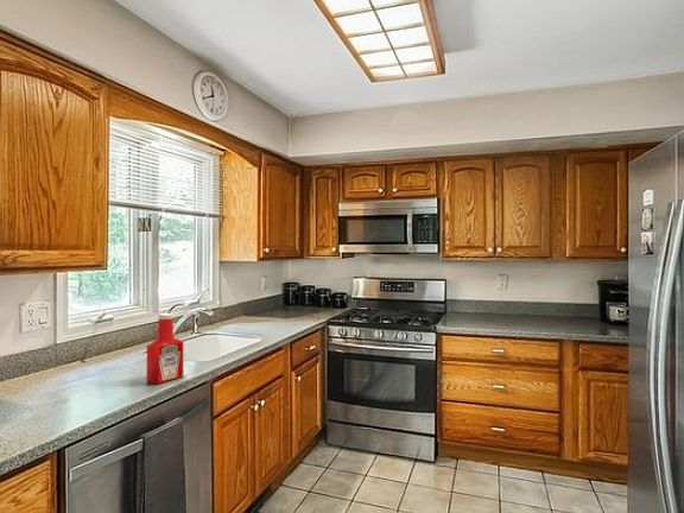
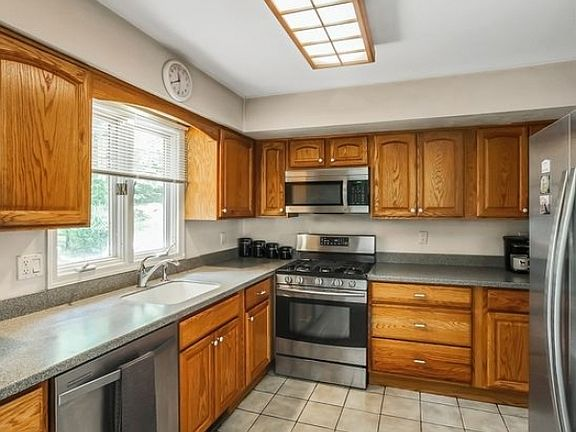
- soap bottle (165, 346)
